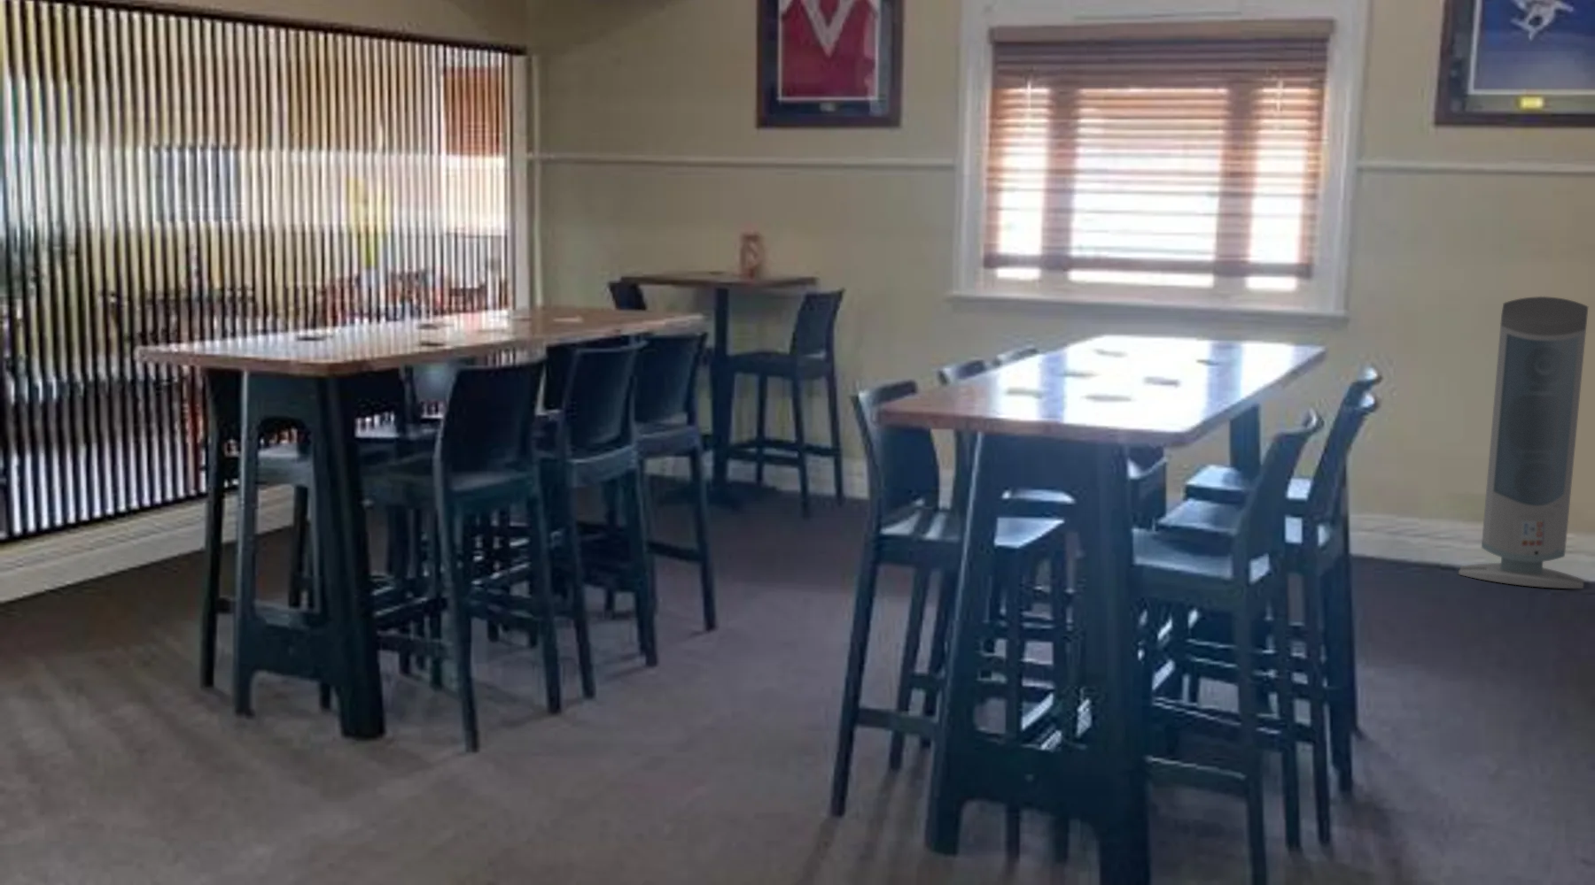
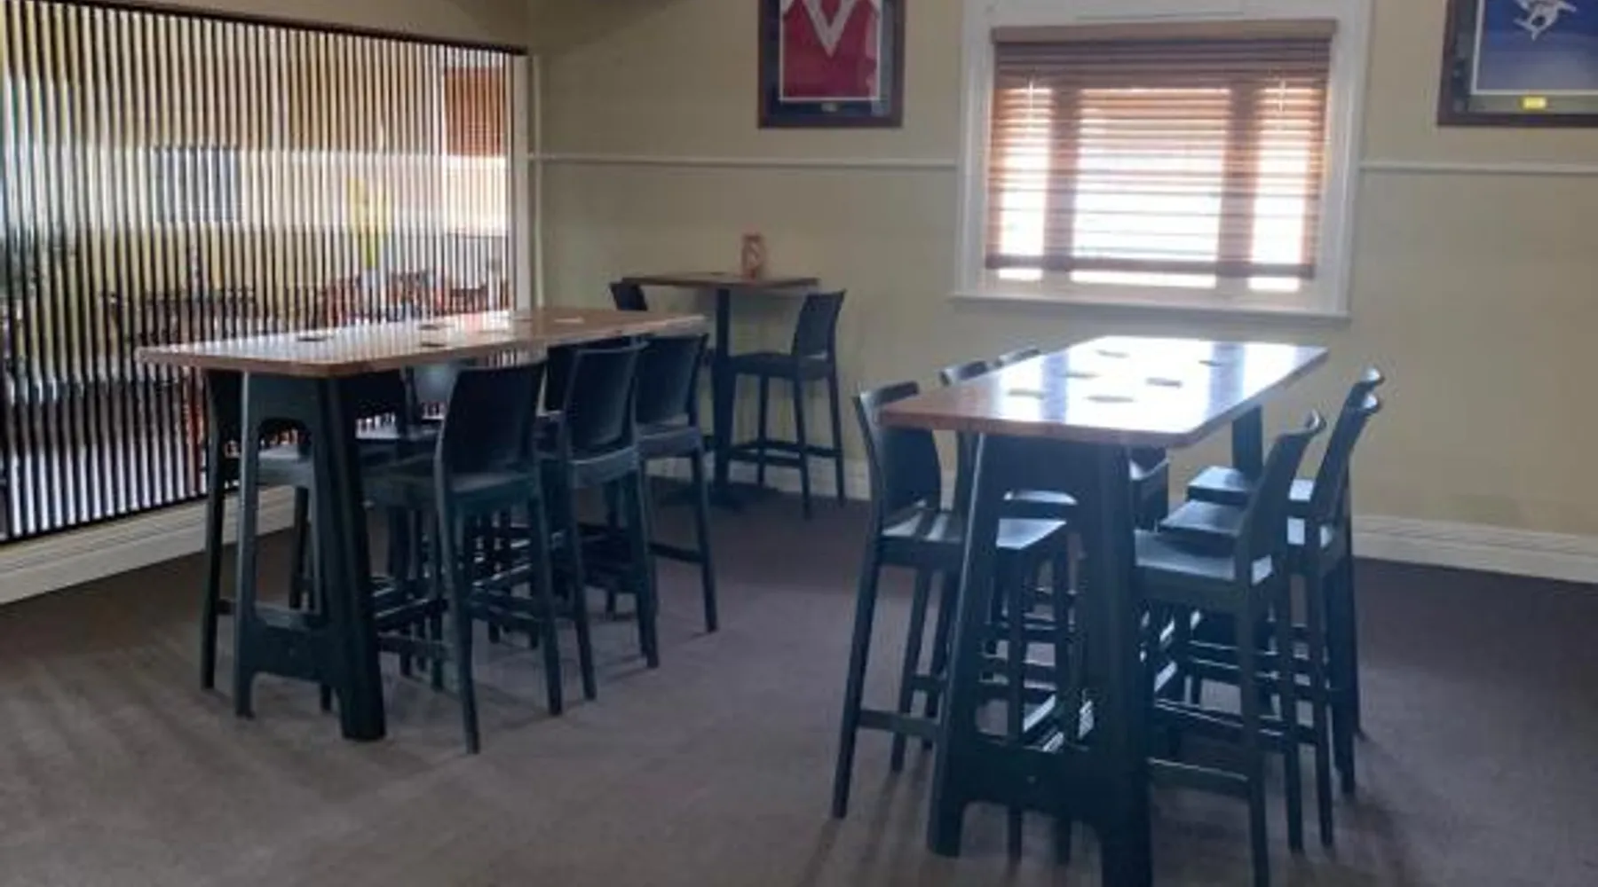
- air purifier (1533, 439)
